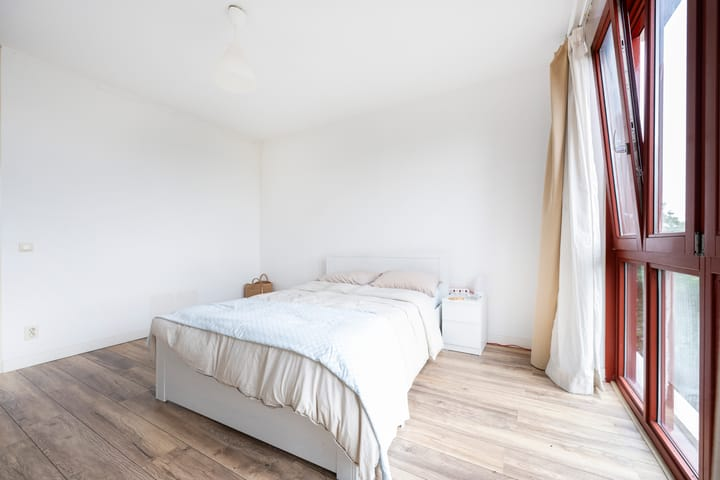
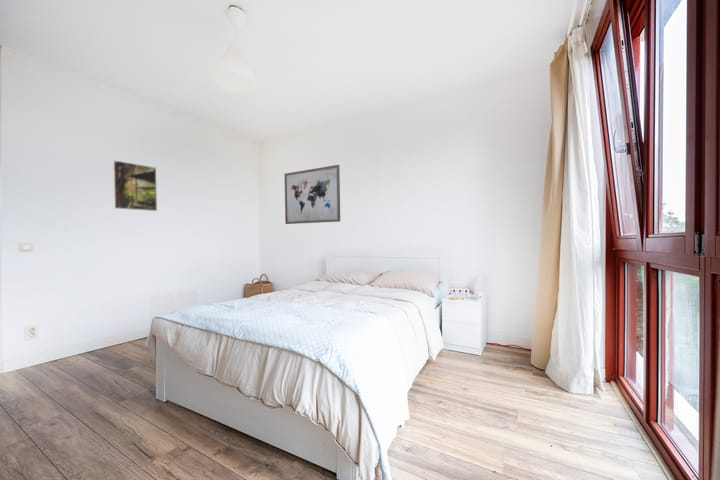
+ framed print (135, 187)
+ wall art (310, 196)
